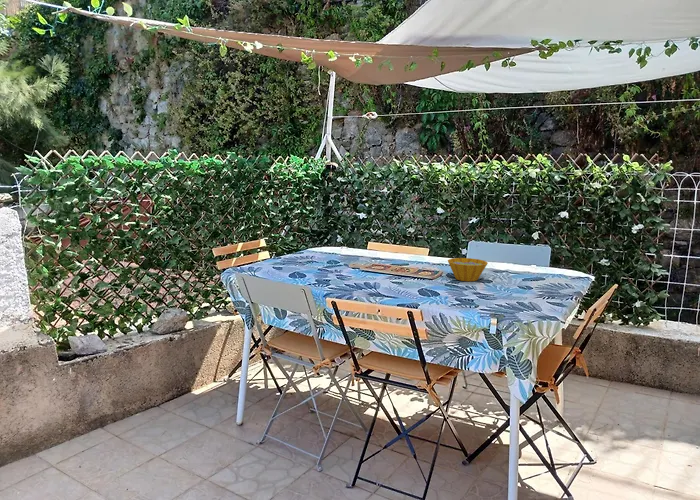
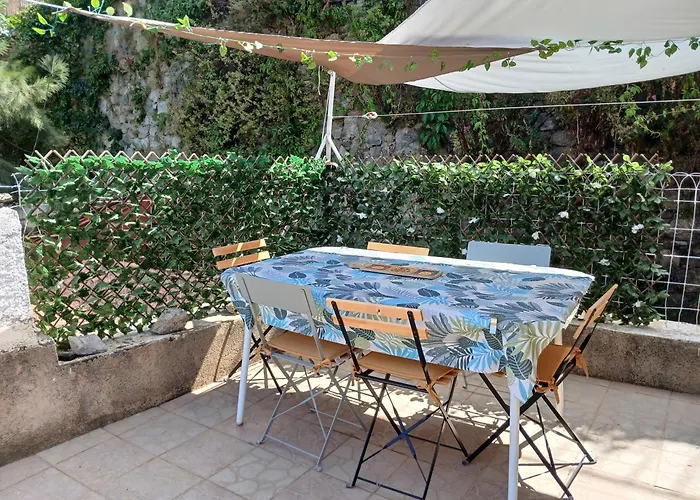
- bowl (467, 270)
